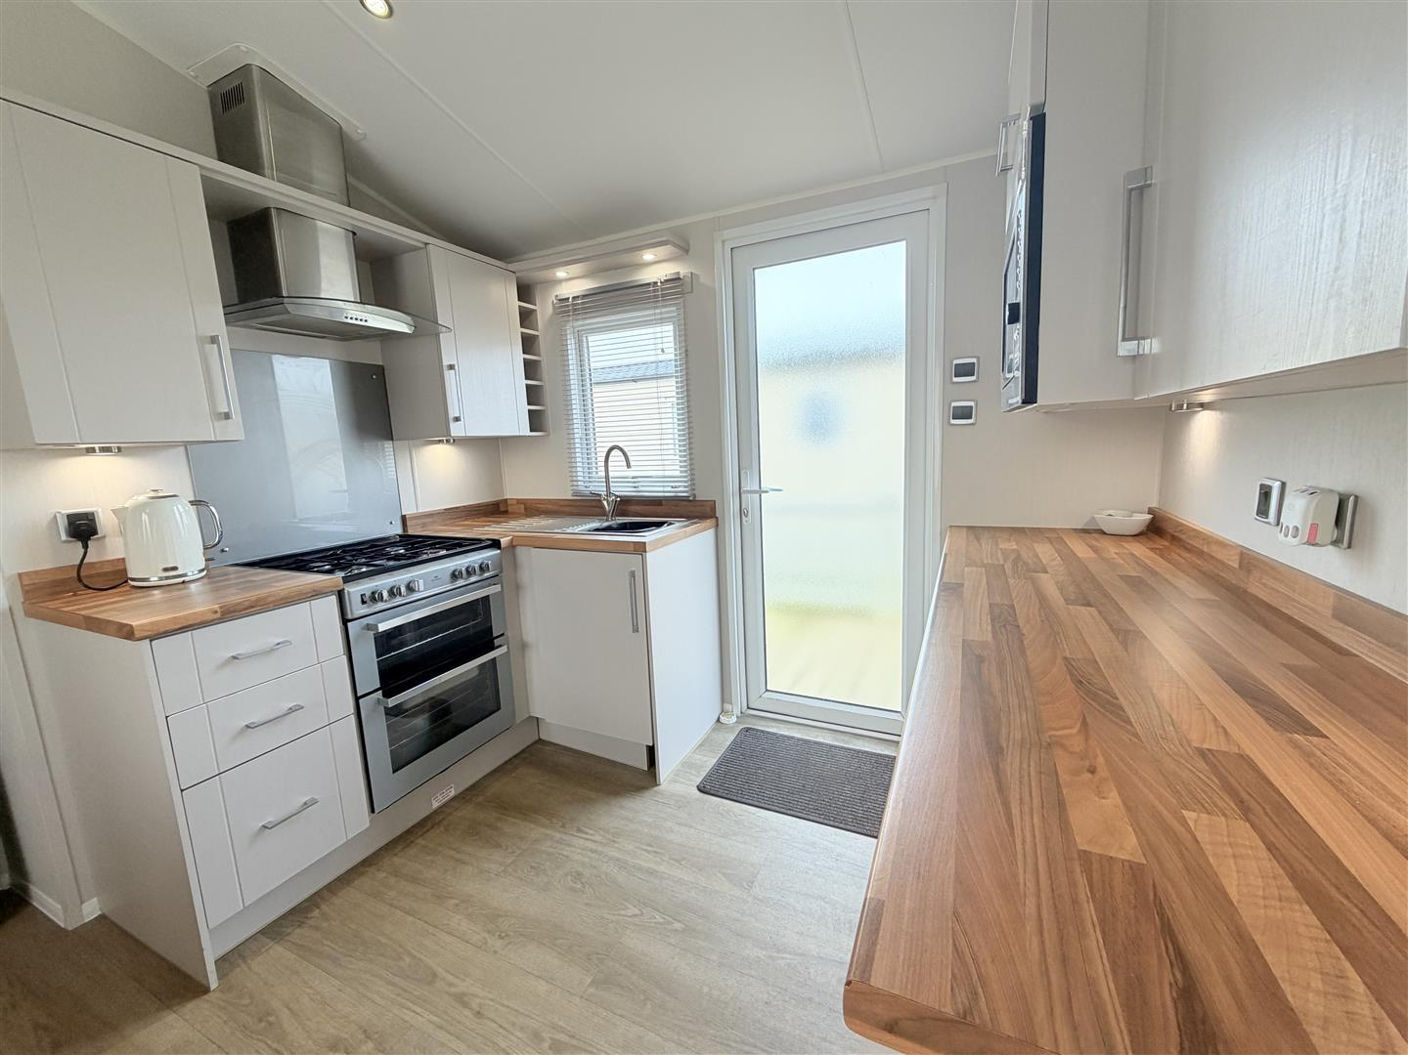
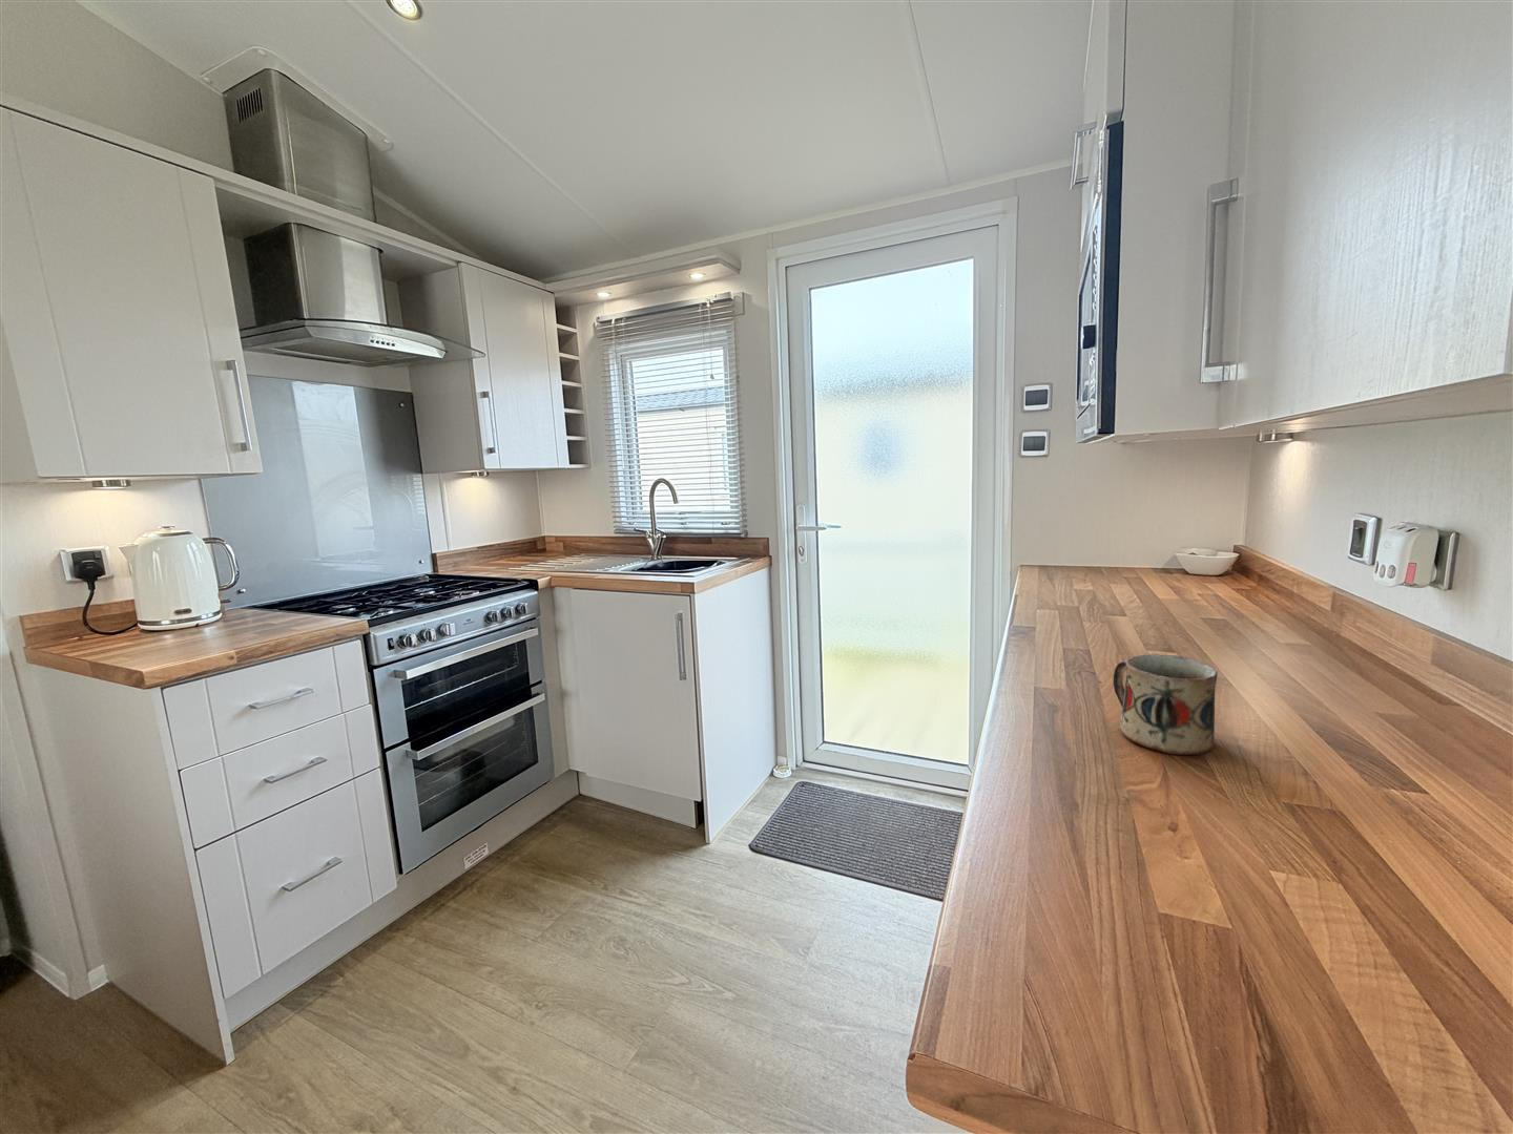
+ mug (1162, 699)
